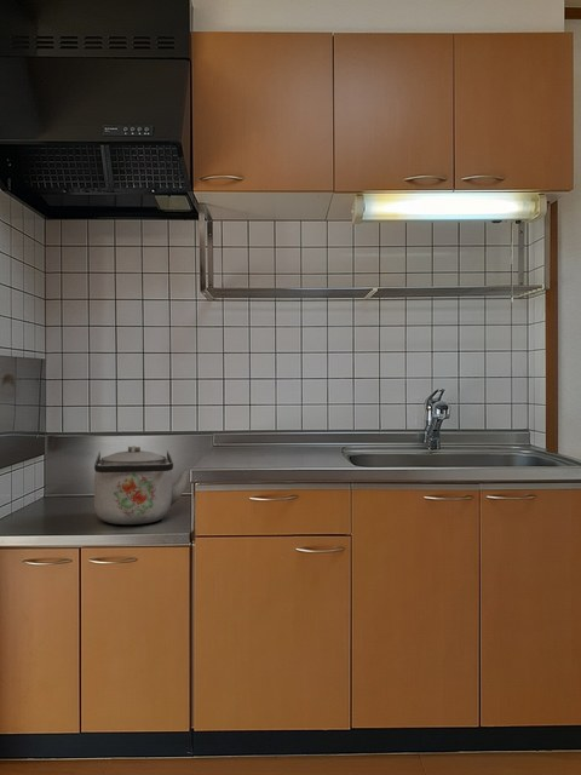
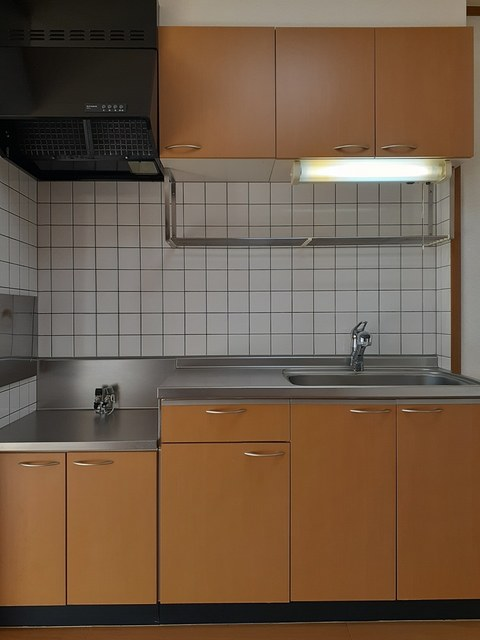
- kettle (142, 483)
